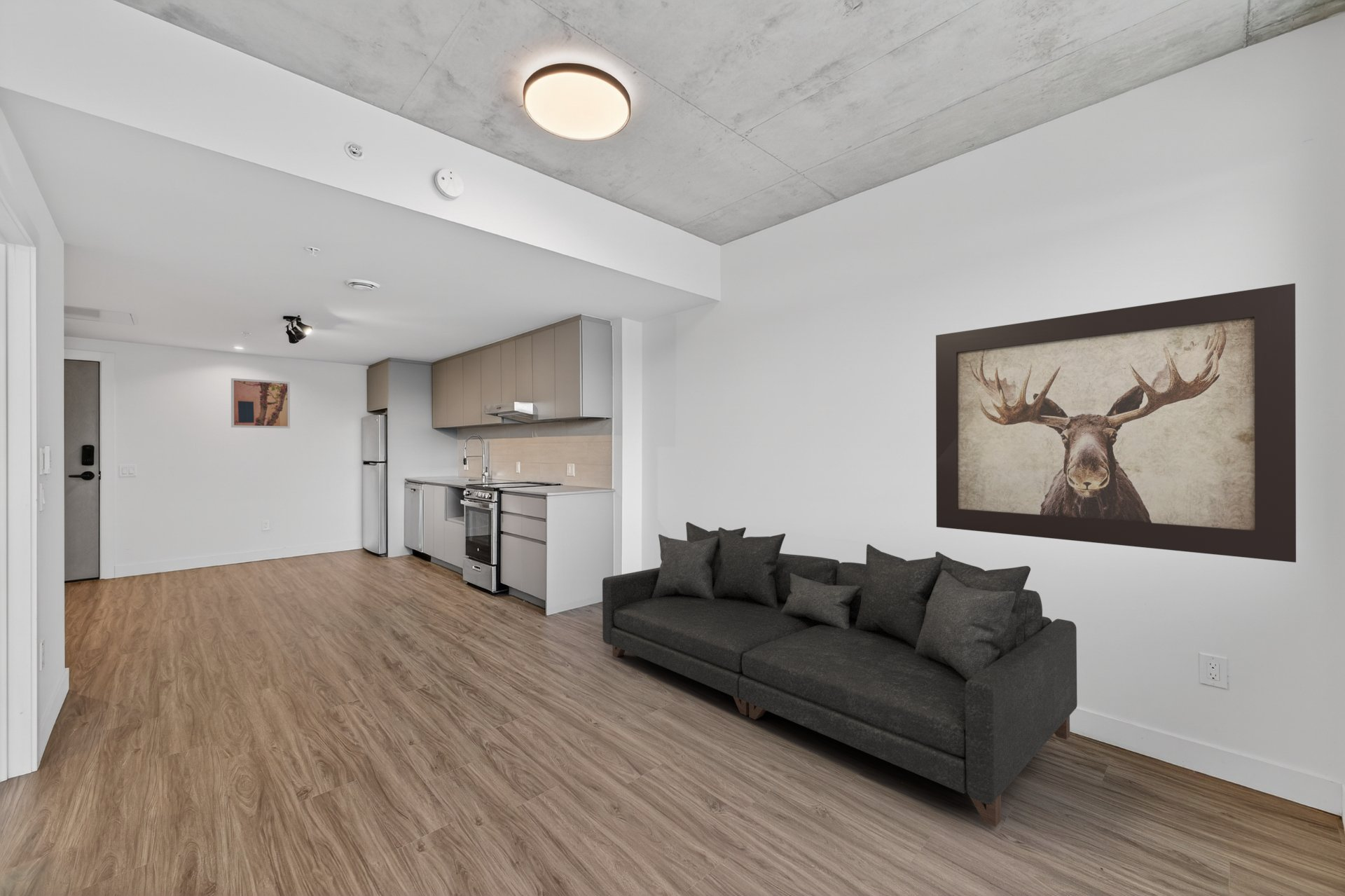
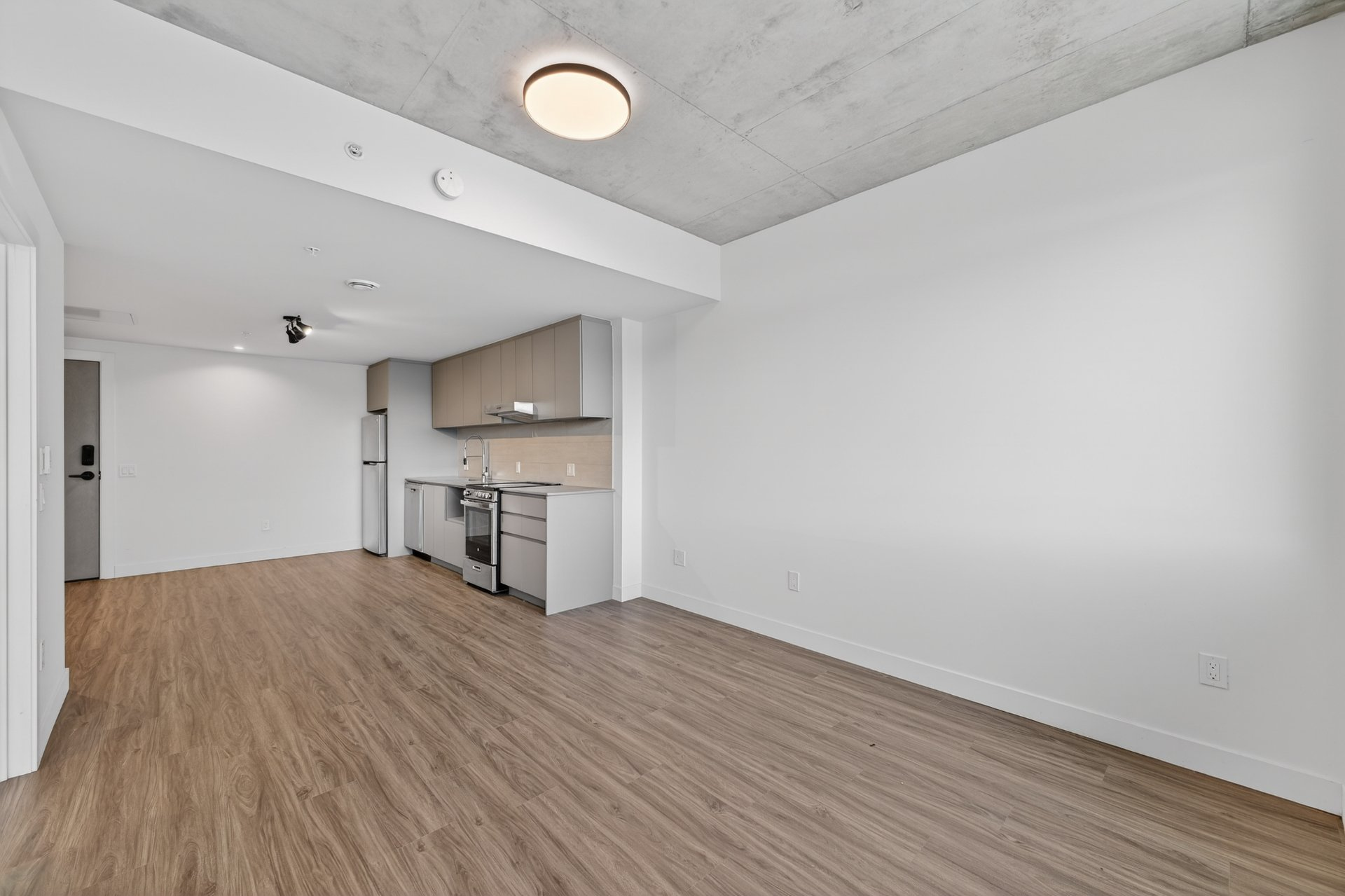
- wall art (1083, 427)
- wall art (261, 404)
- sofa (802, 615)
